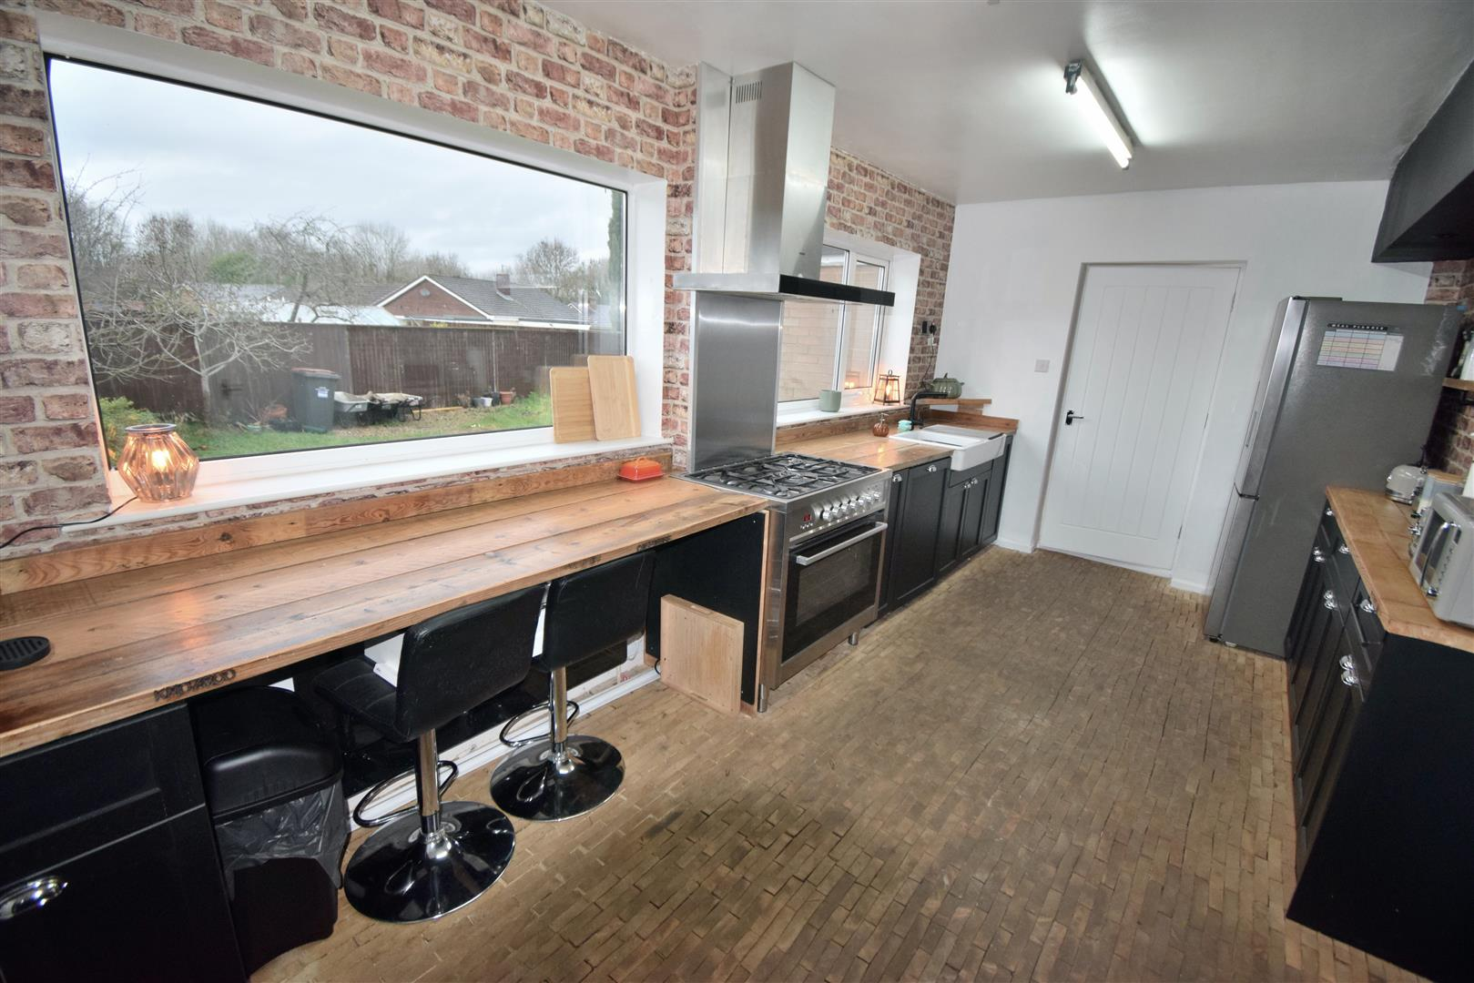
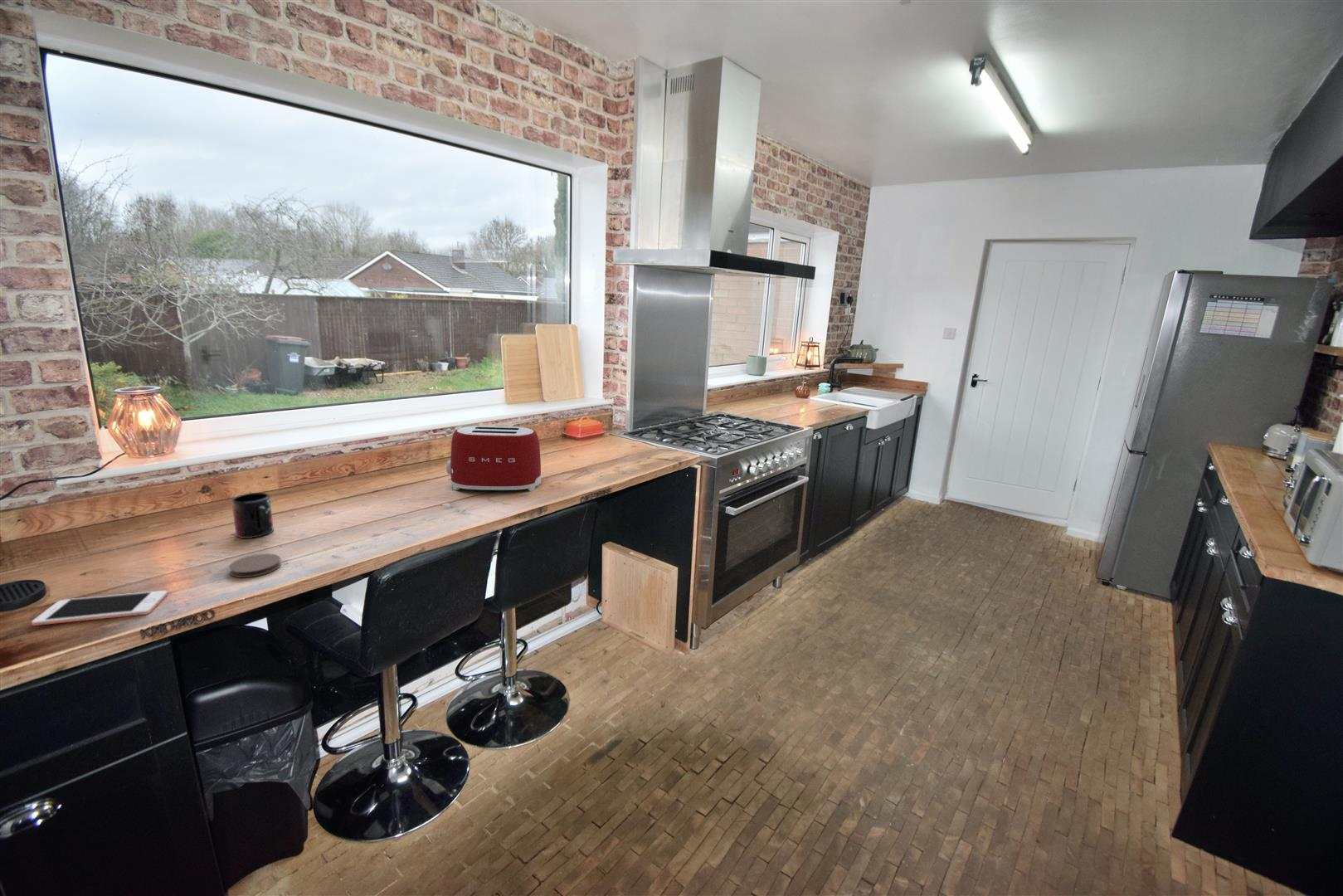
+ toaster (494, 457)
+ coaster (255, 565)
+ mug (255, 516)
+ cell phone (103, 606)
